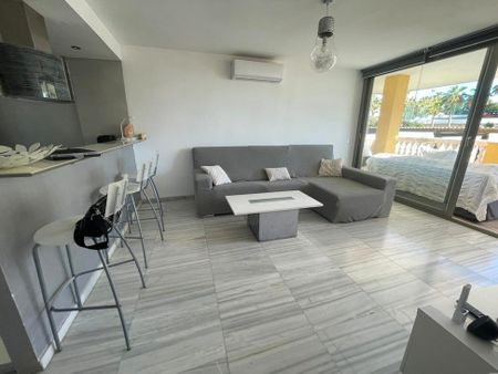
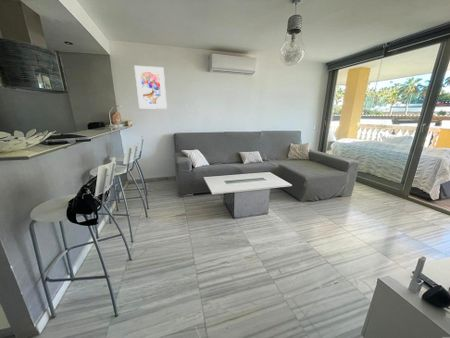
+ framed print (151, 88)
